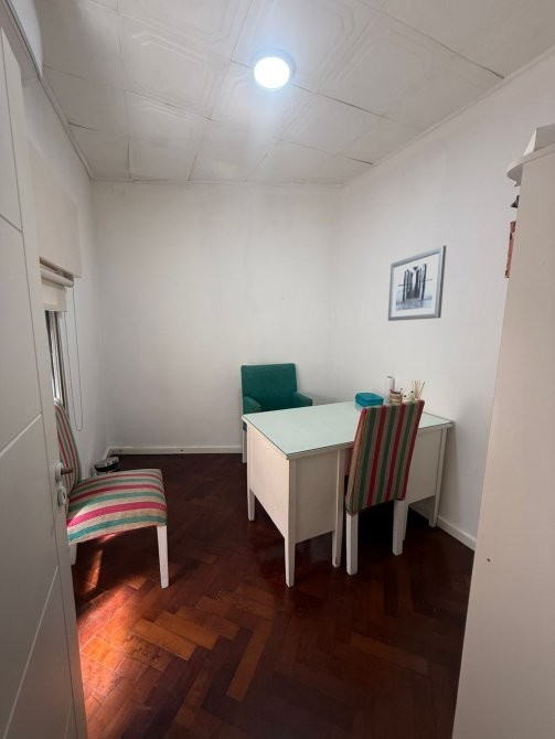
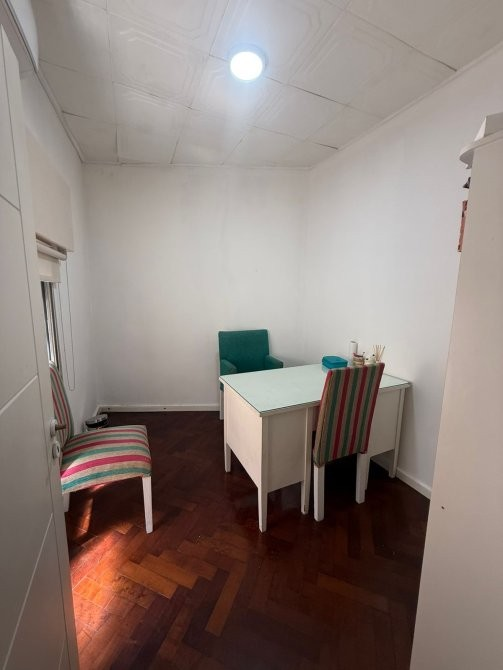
- wall art (413, 288)
